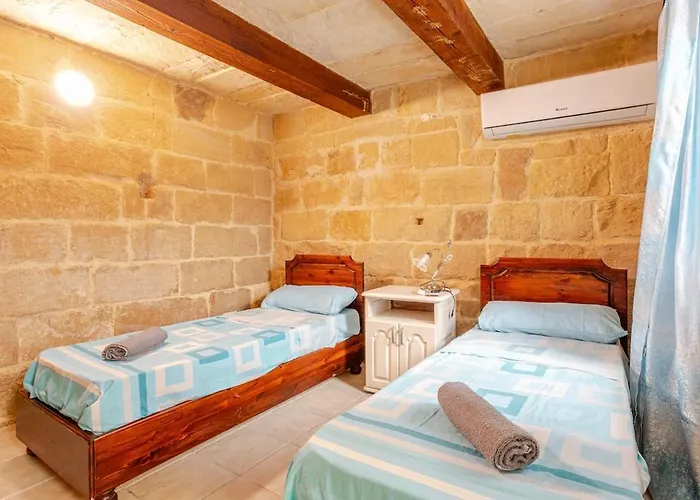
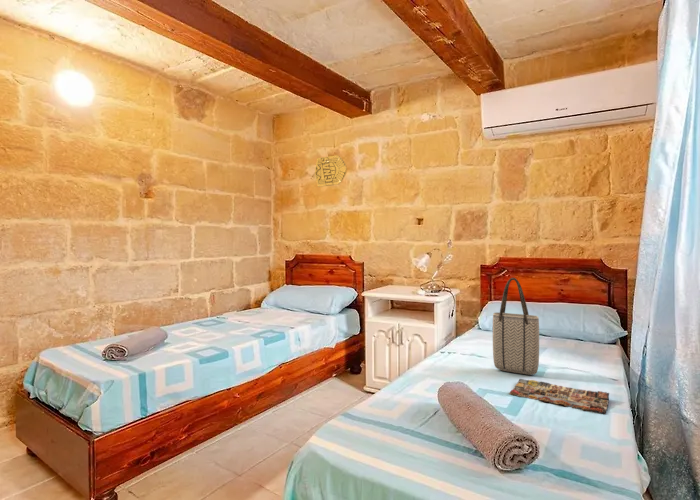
+ magazine (557, 393)
+ decorative relief (330, 171)
+ tote bag (515, 325)
